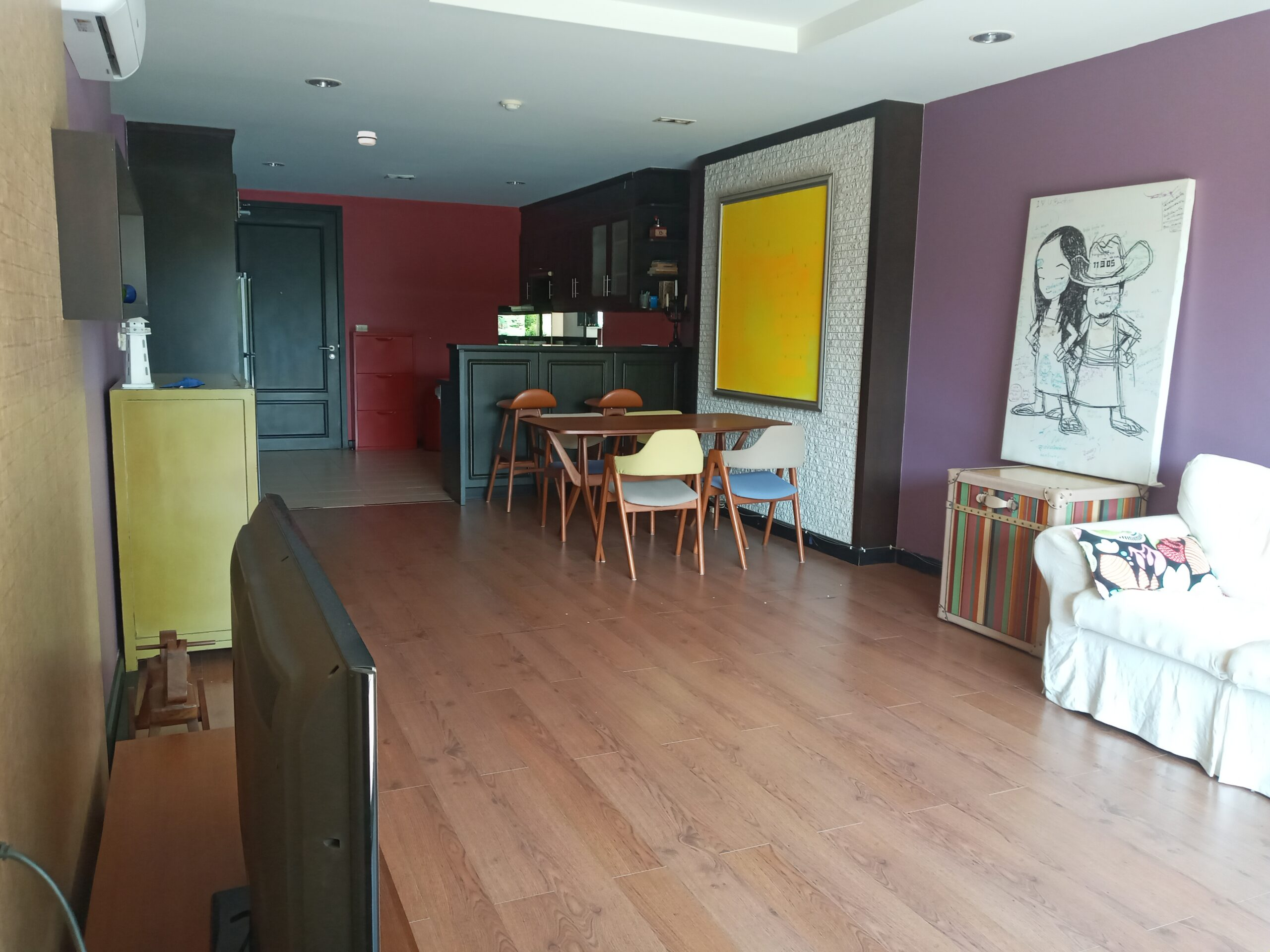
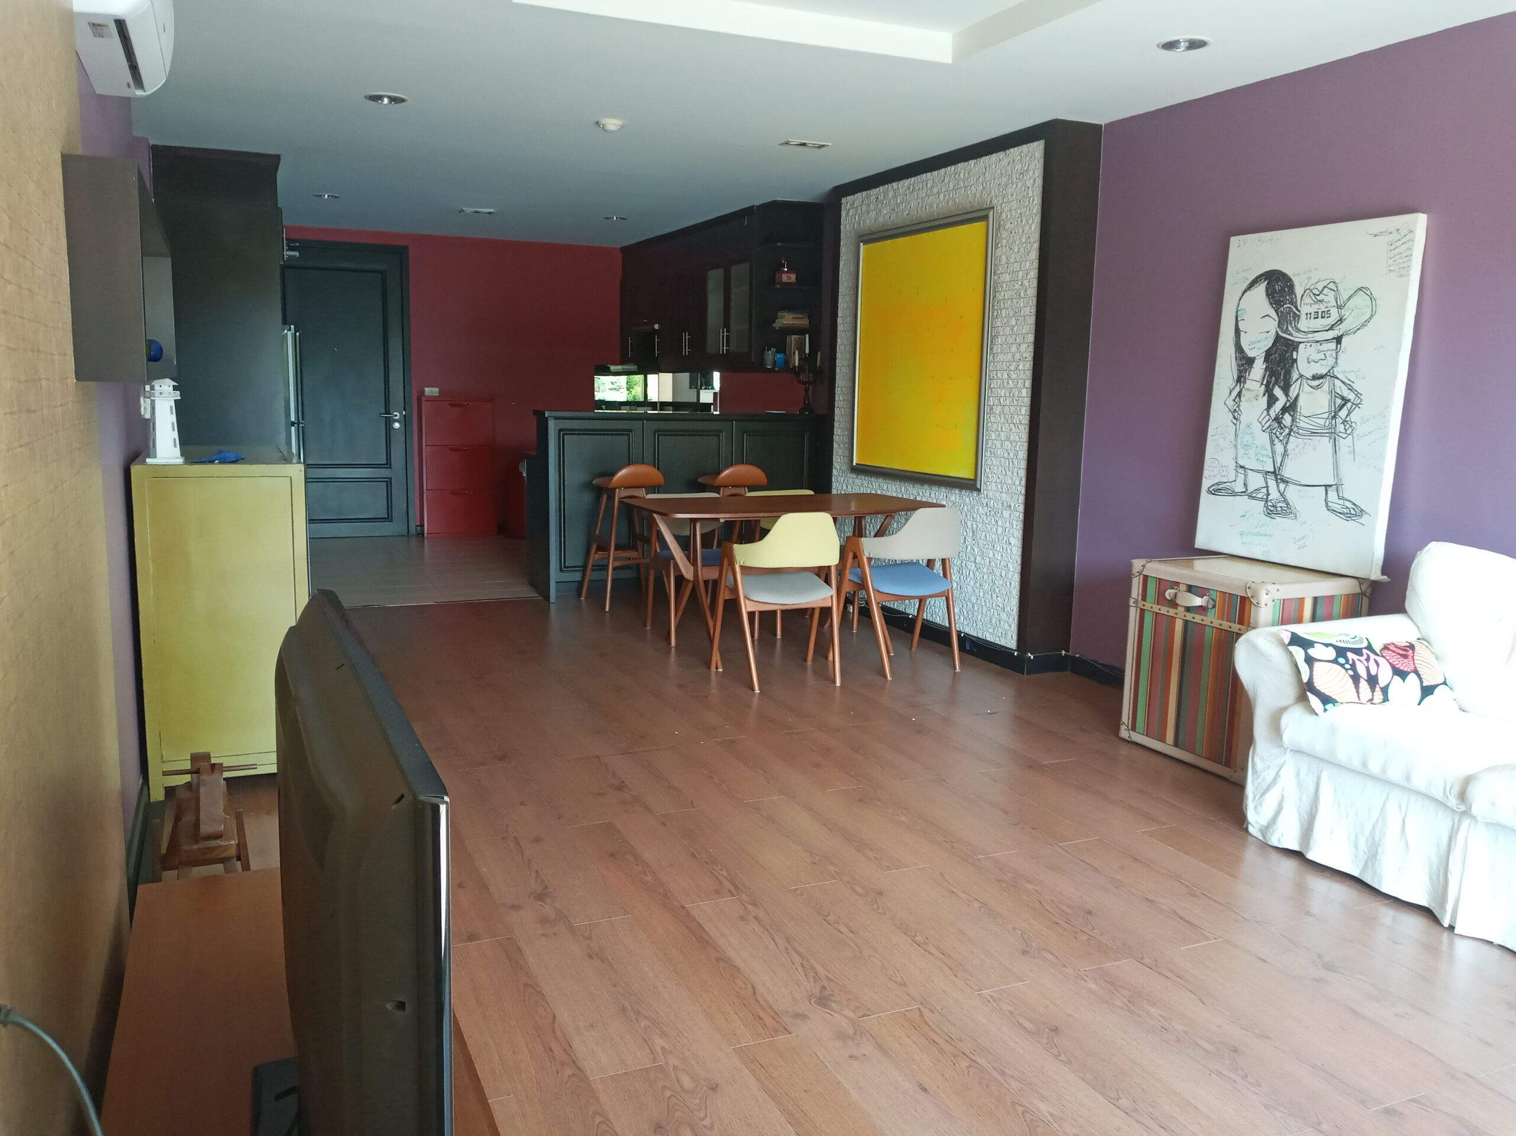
- smoke detector (367, 138)
